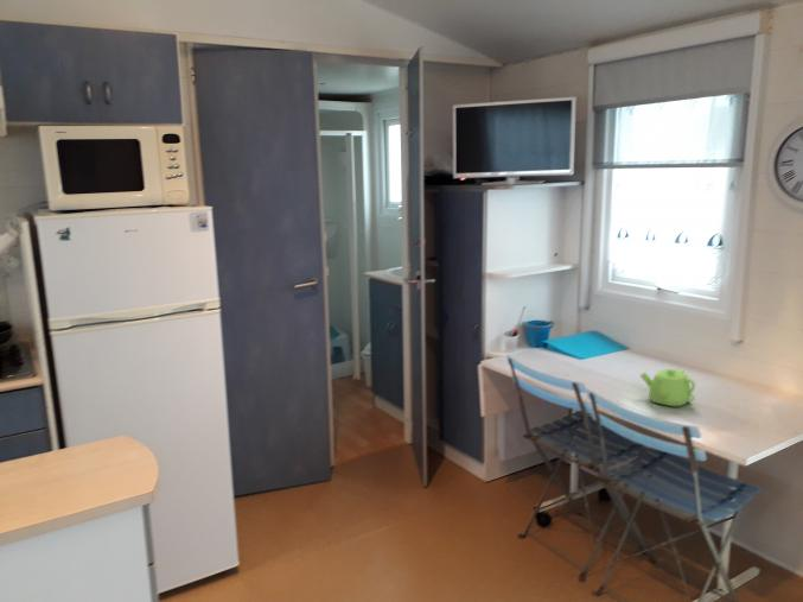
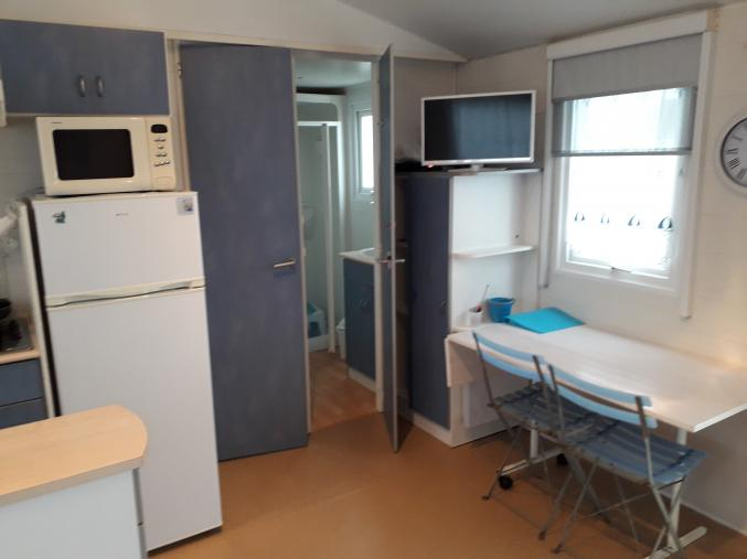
- teapot (669, 385)
